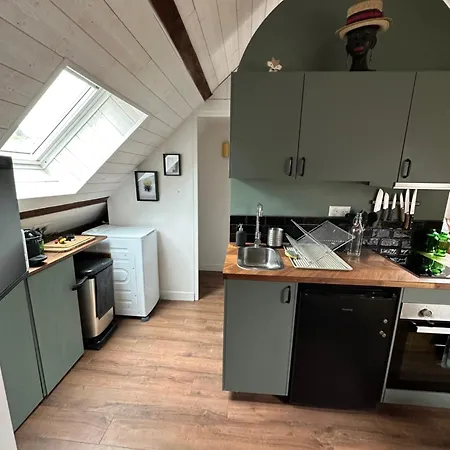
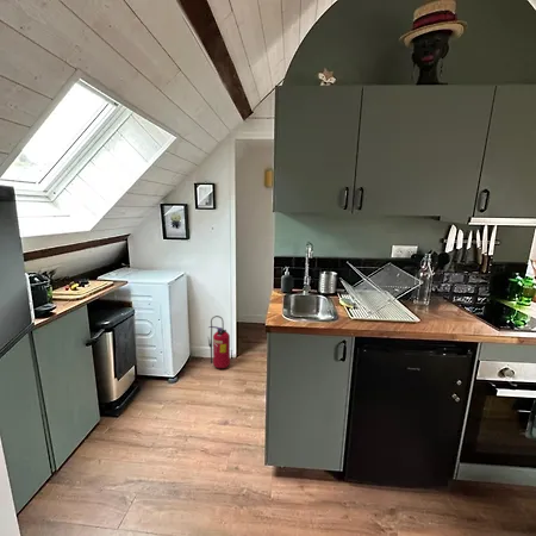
+ fire extinguisher (218, 341)
